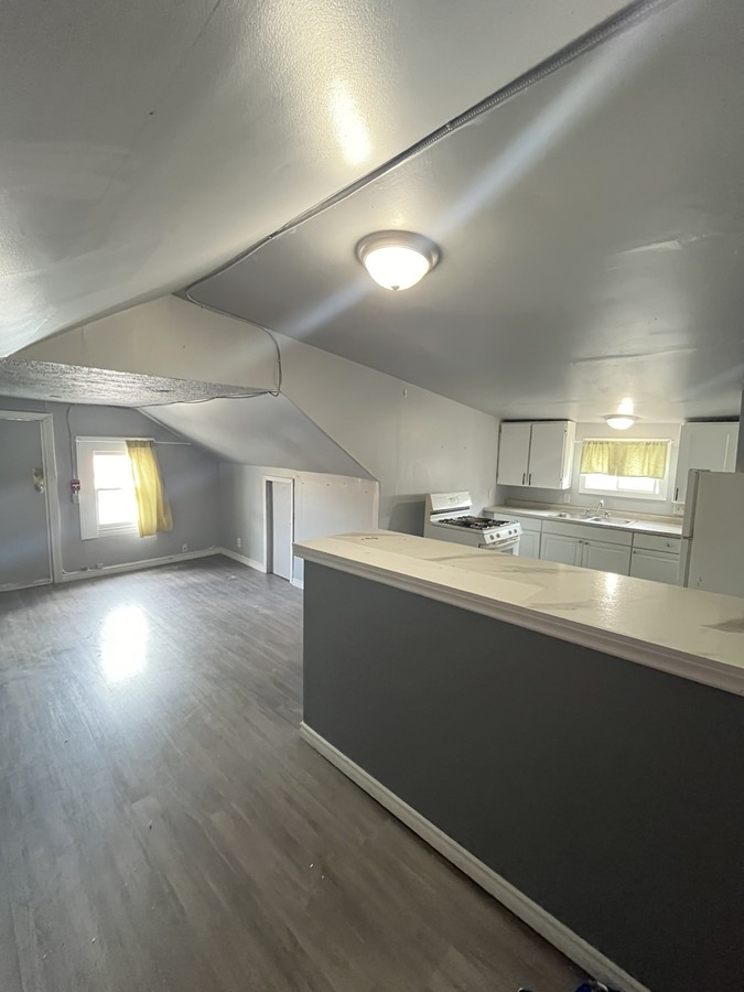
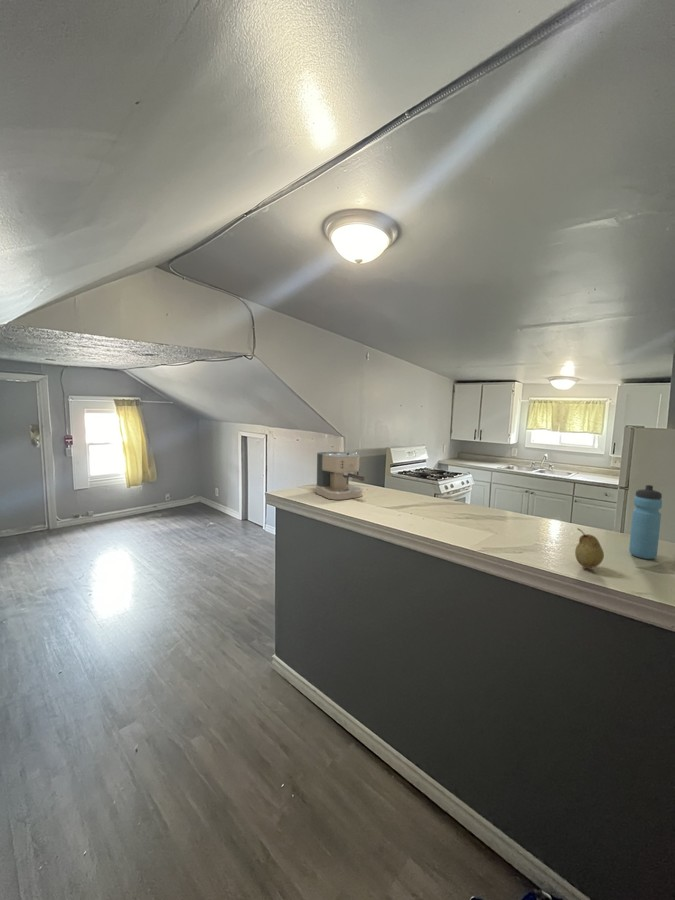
+ coffee maker (342, 473)
+ water bottle (645, 520)
+ fruit (589, 548)
